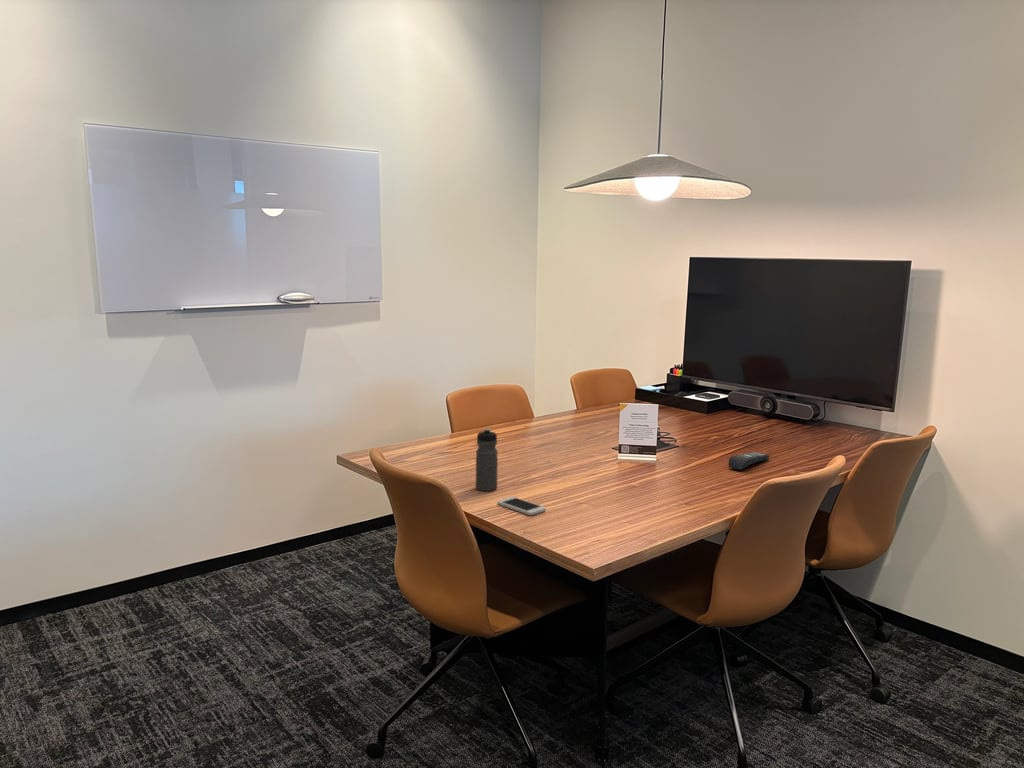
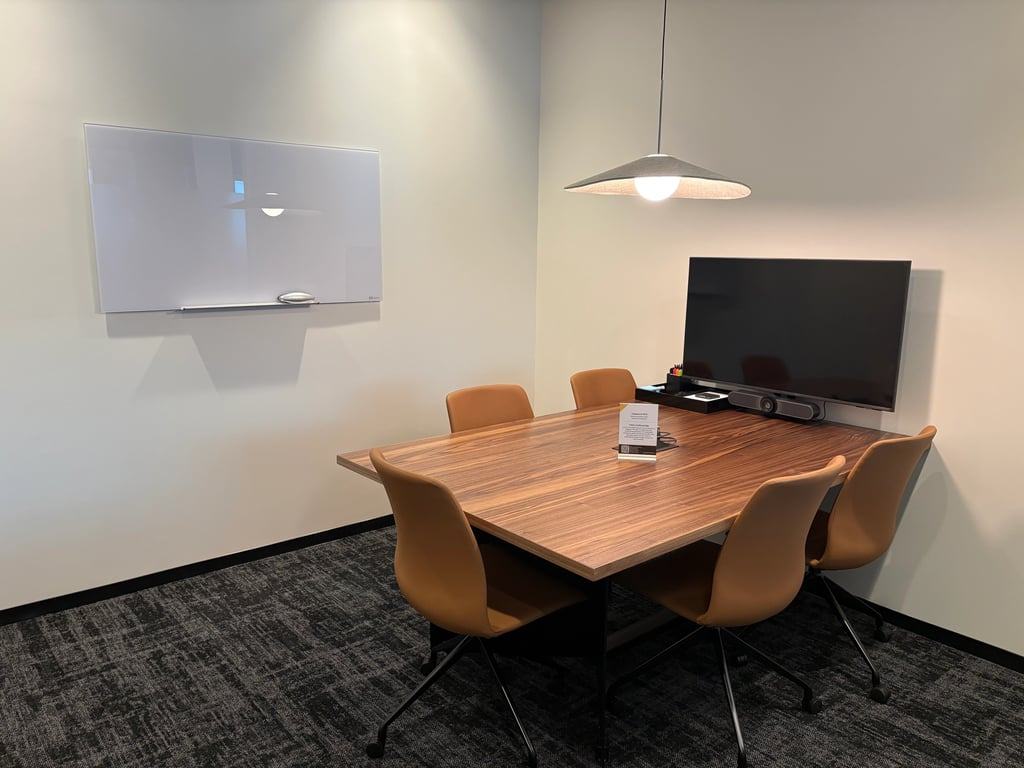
- smartphone (521, 505)
- remote control (748, 458)
- water bottle (486, 458)
